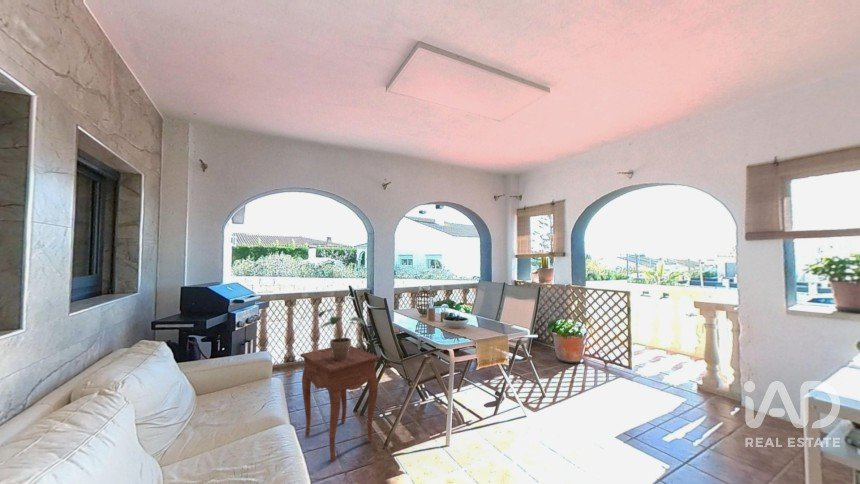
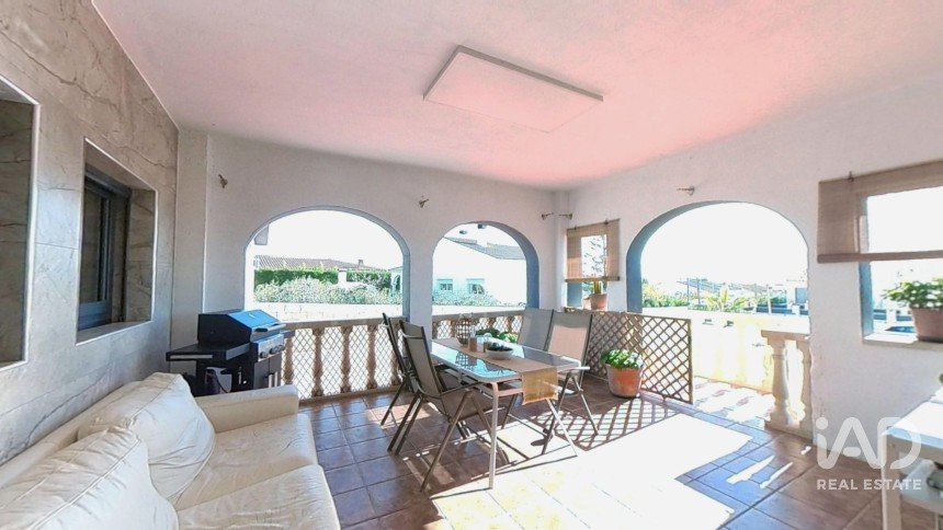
- side table (338, 397)
- potted plant (339, 333)
